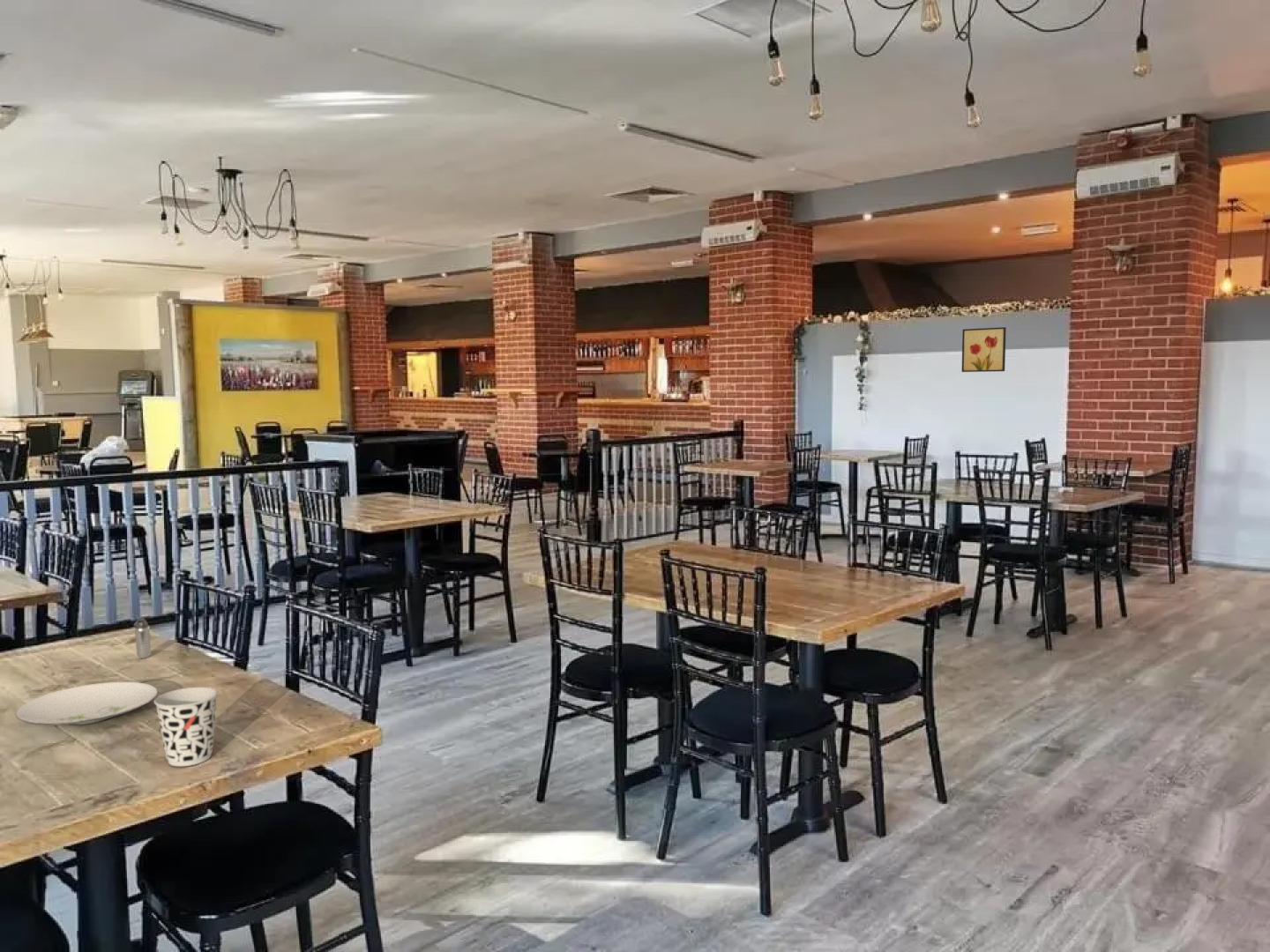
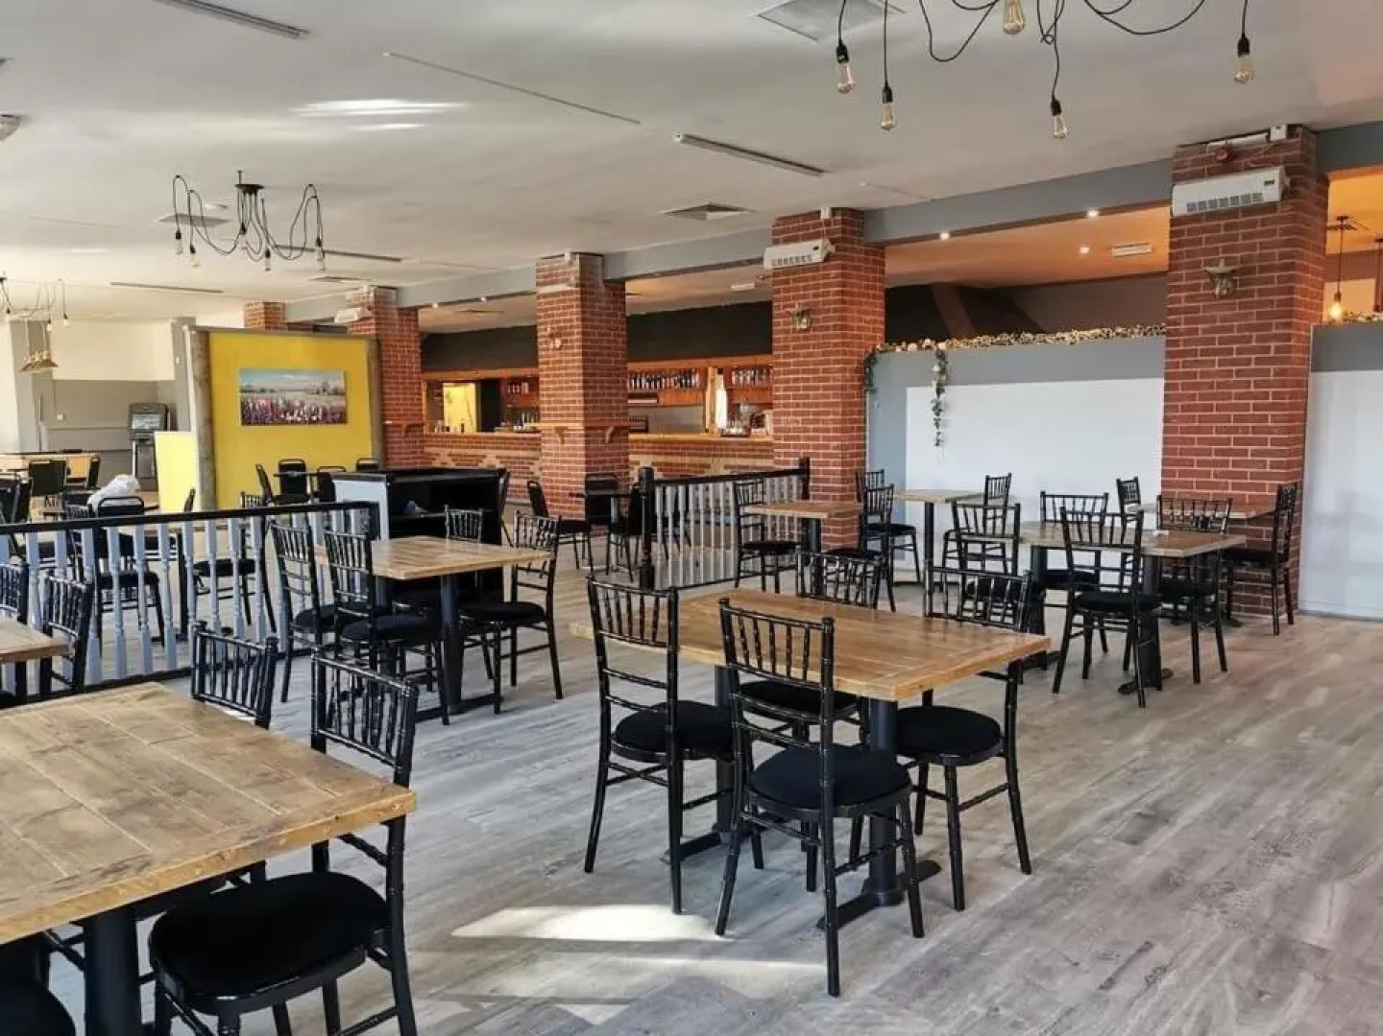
- cup (188, 727)
- wall art (983, 350)
- shaker (143, 637)
- plate (89, 709)
